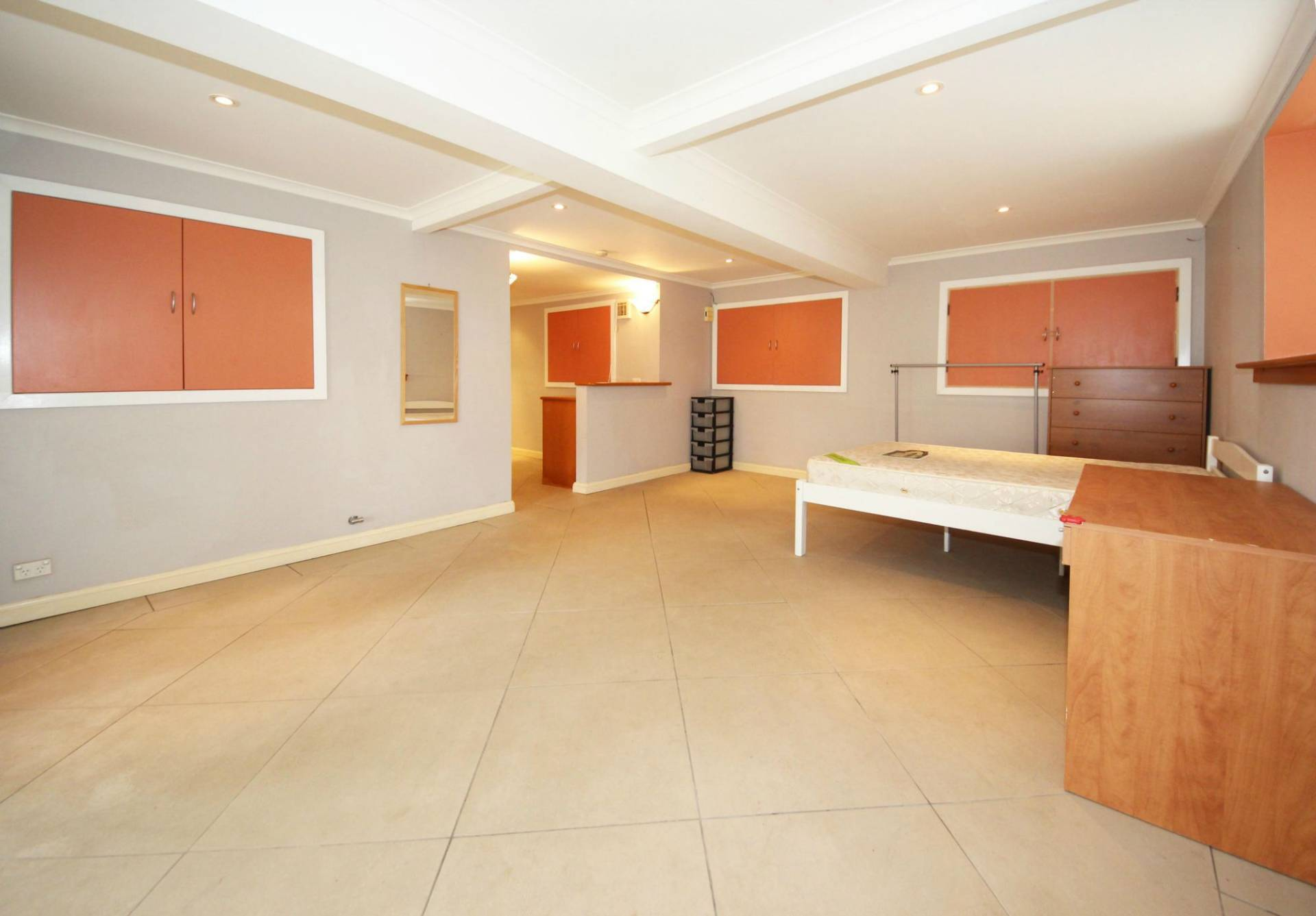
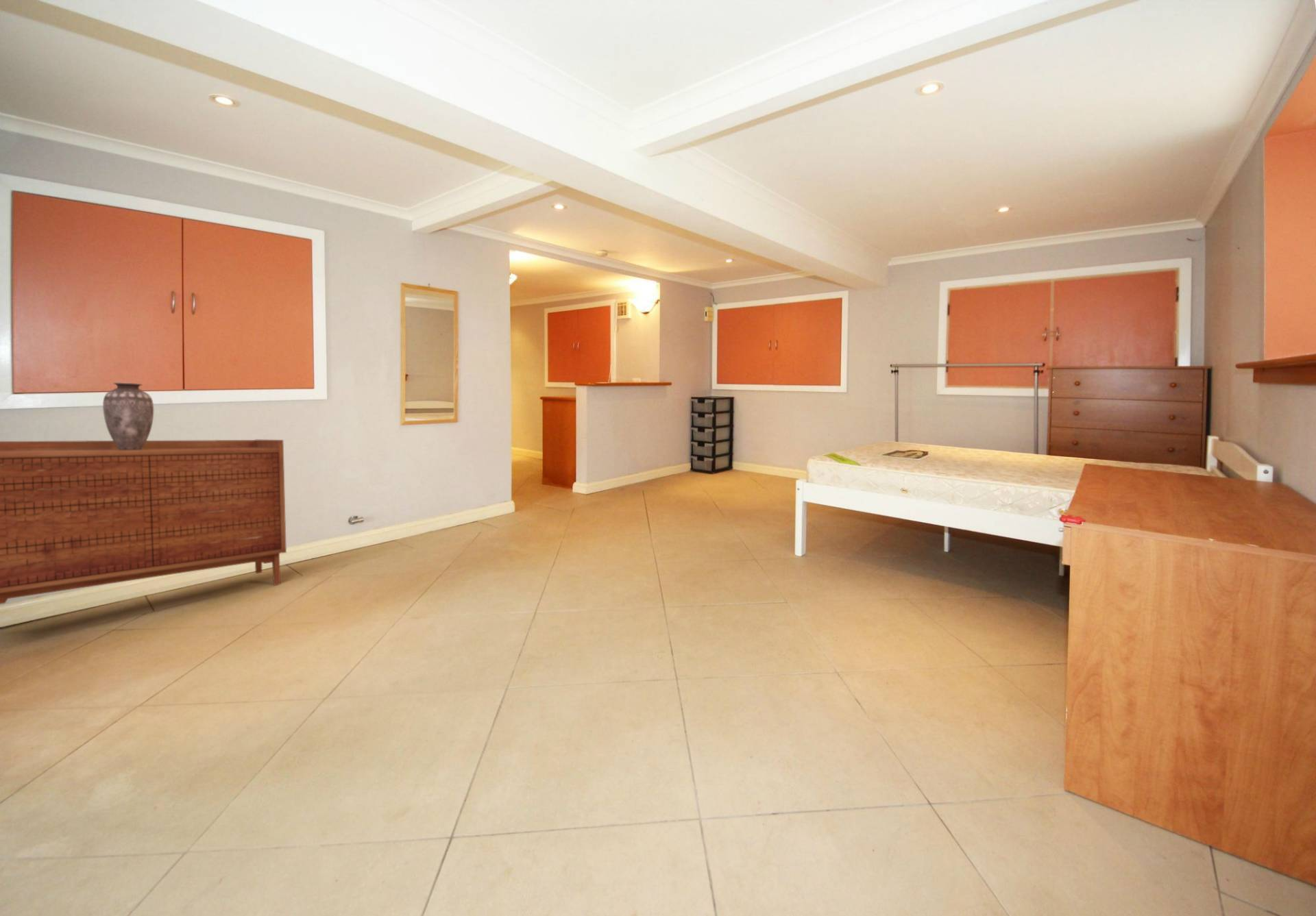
+ vase (129, 416)
+ sideboard (143, 523)
